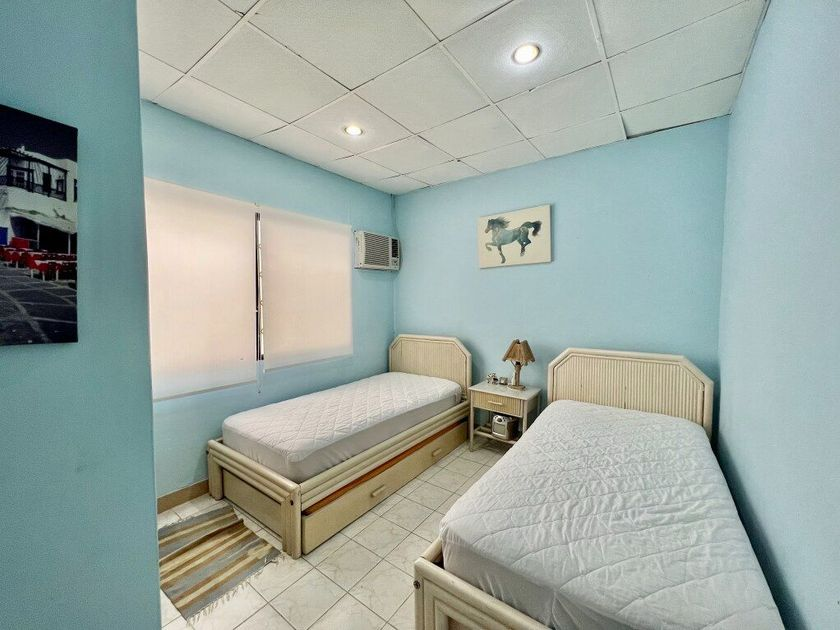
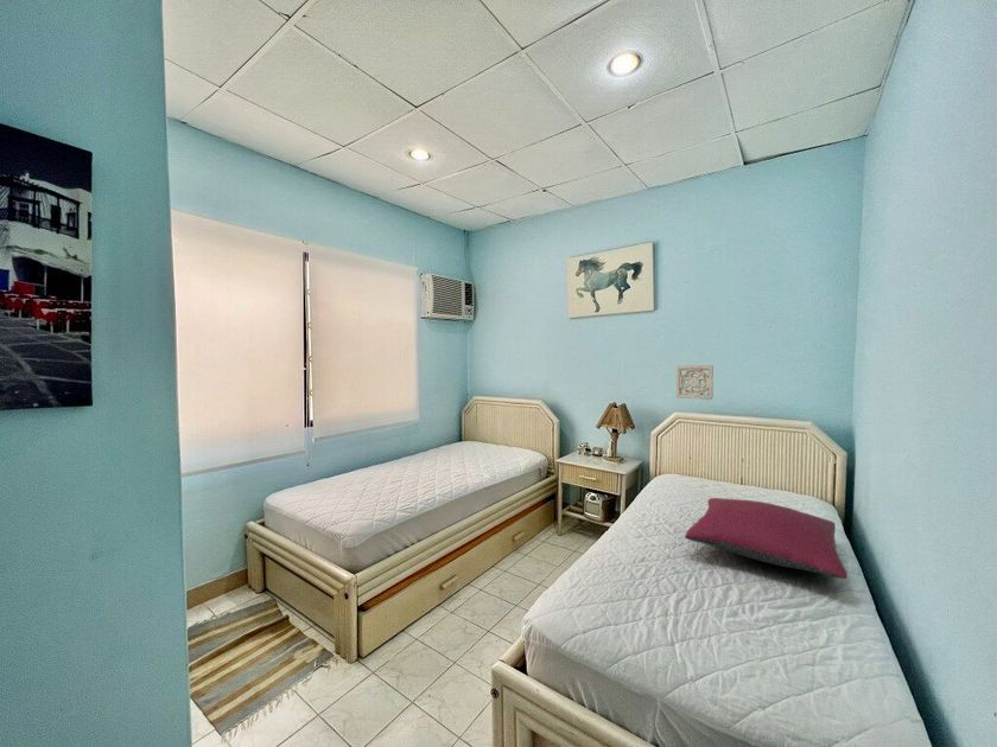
+ wall ornament (693, 382)
+ pillow (762, 529)
